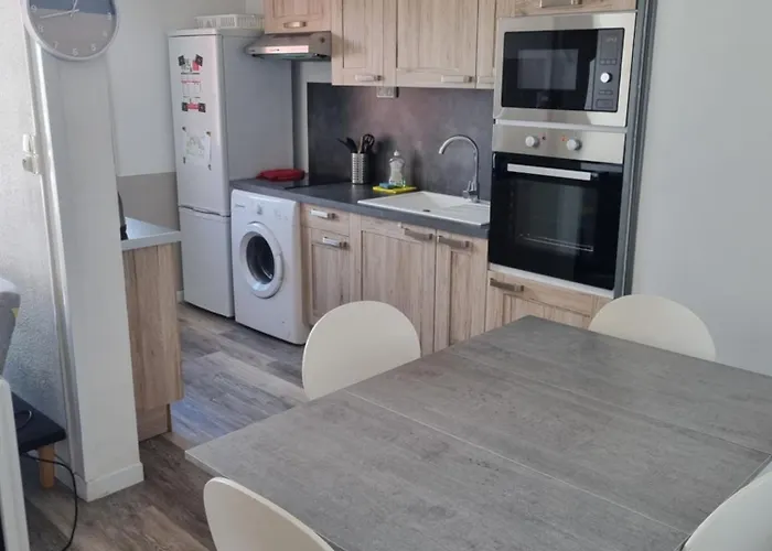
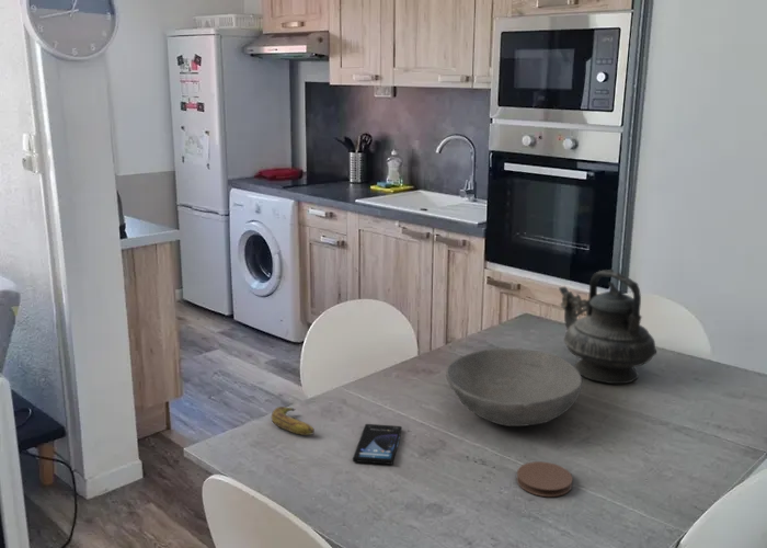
+ banana (294, 420)
+ teapot (600, 318)
+ smartphone (378, 443)
+ coaster (543, 478)
+ bowl (512, 391)
